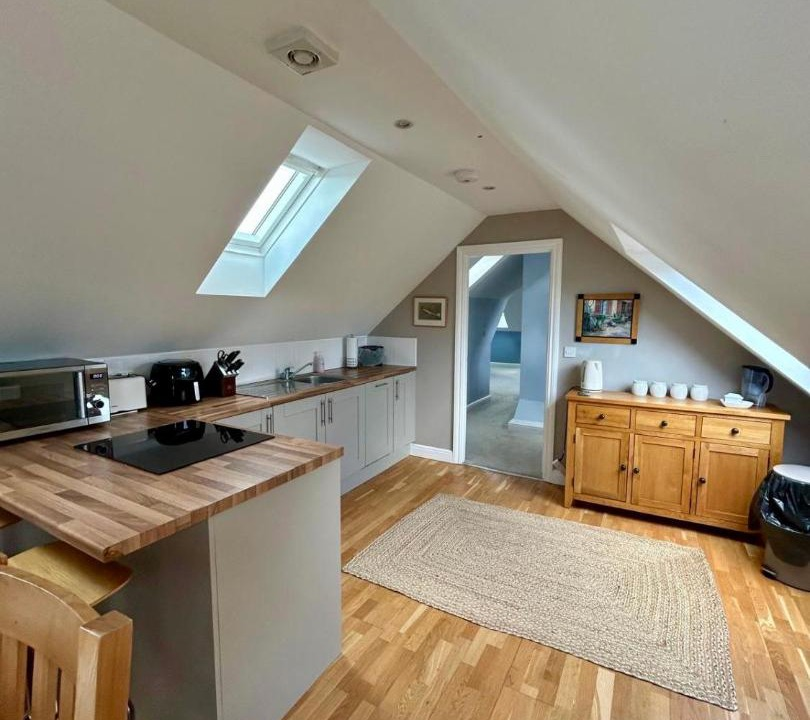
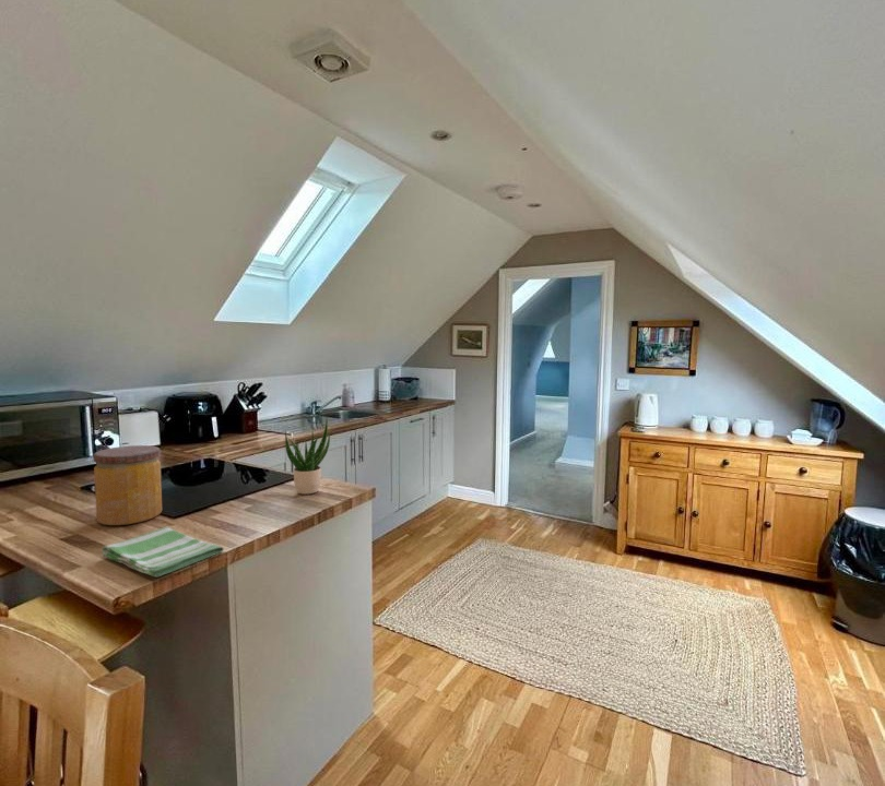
+ jar (129, 483)
+ potted plant (308, 455)
+ dish towel (162, 549)
